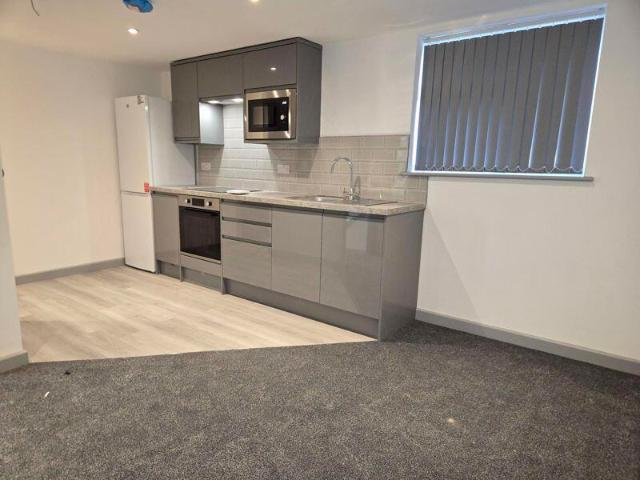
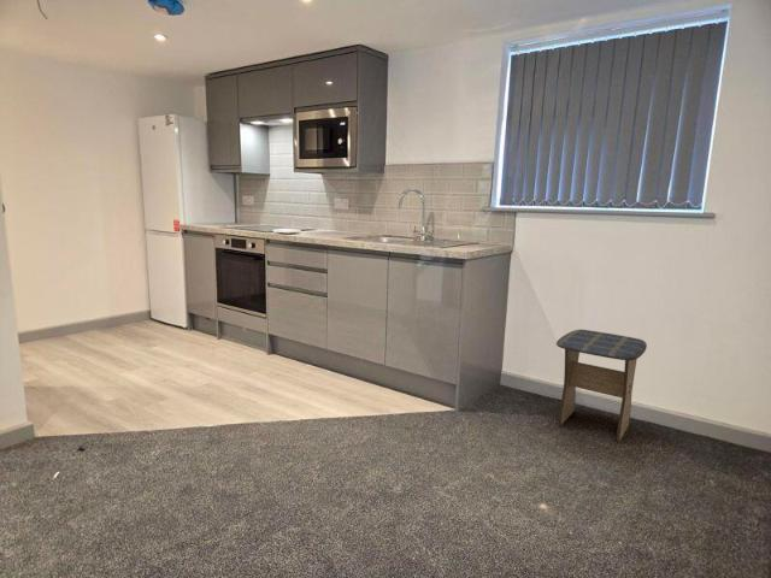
+ stool (596, 383)
